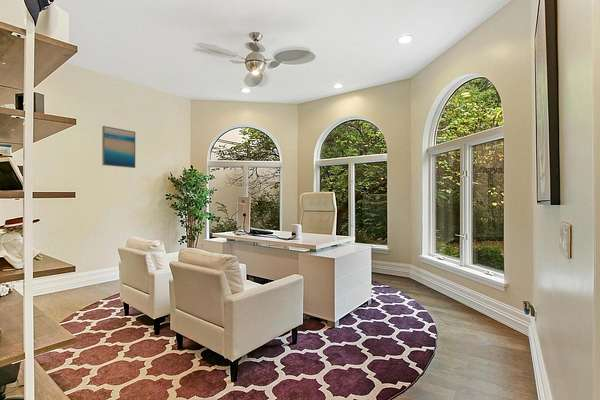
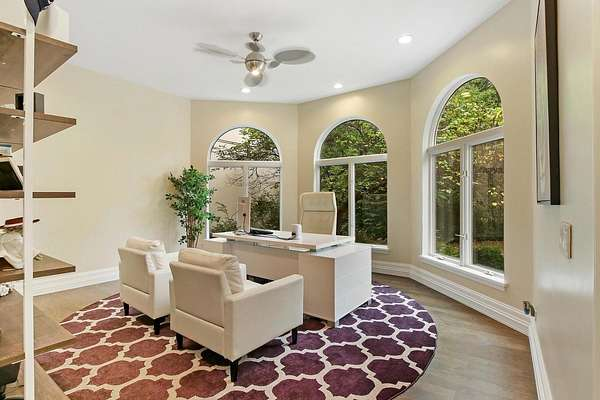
- wall art (119, 147)
